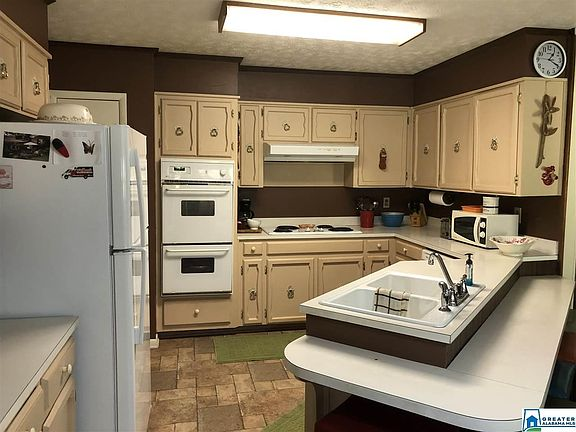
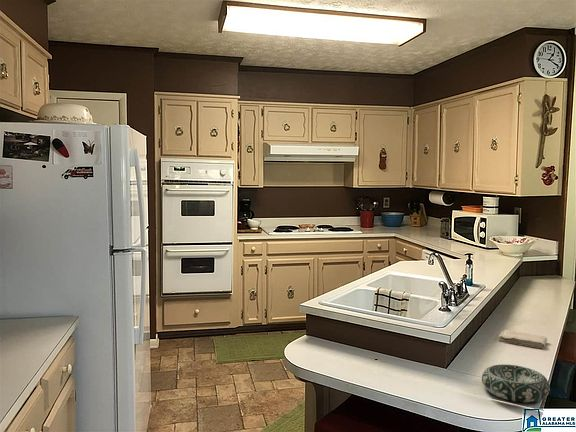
+ washcloth (522, 338)
+ decorative bowl (514, 382)
